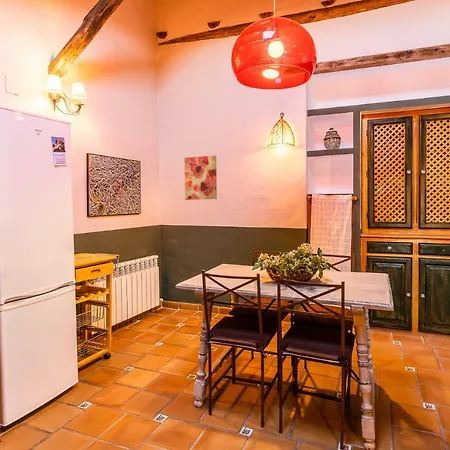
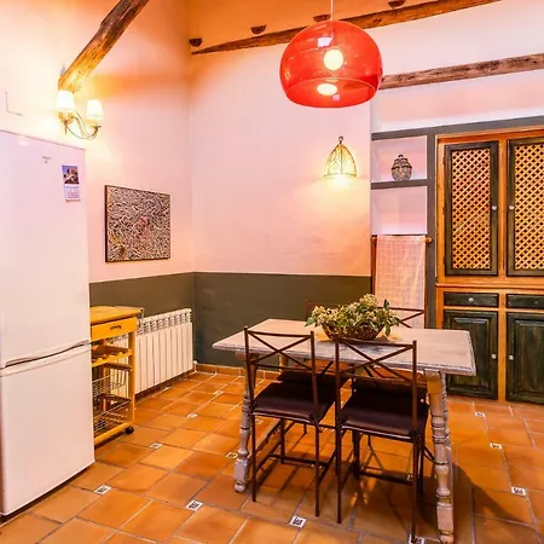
- wall art (200, 178)
